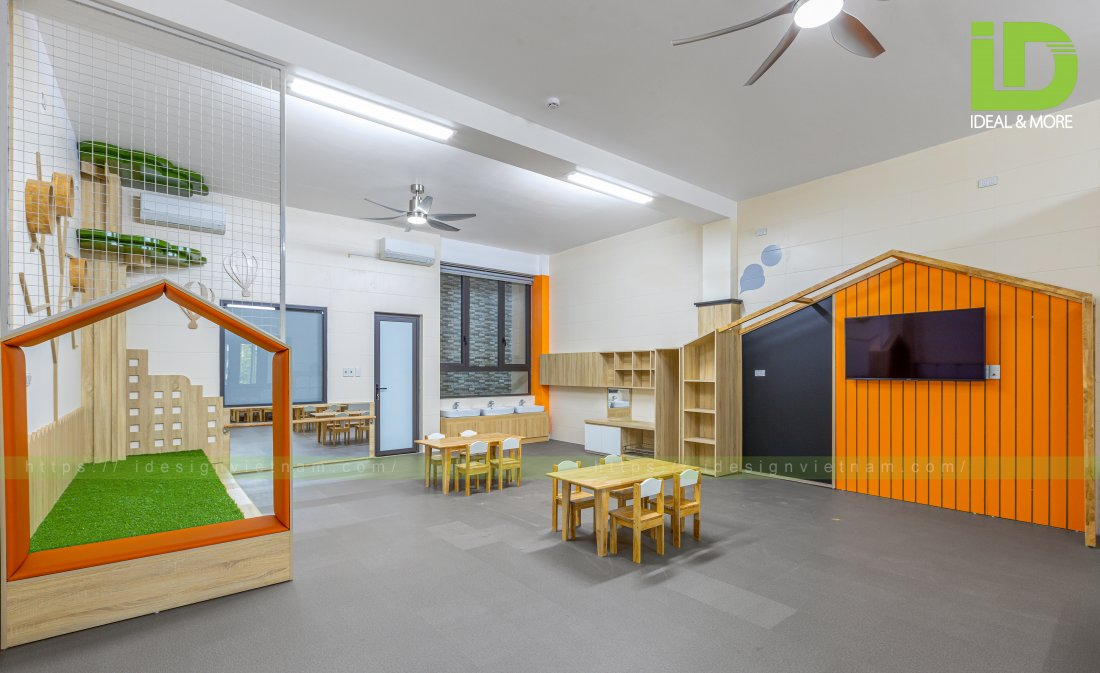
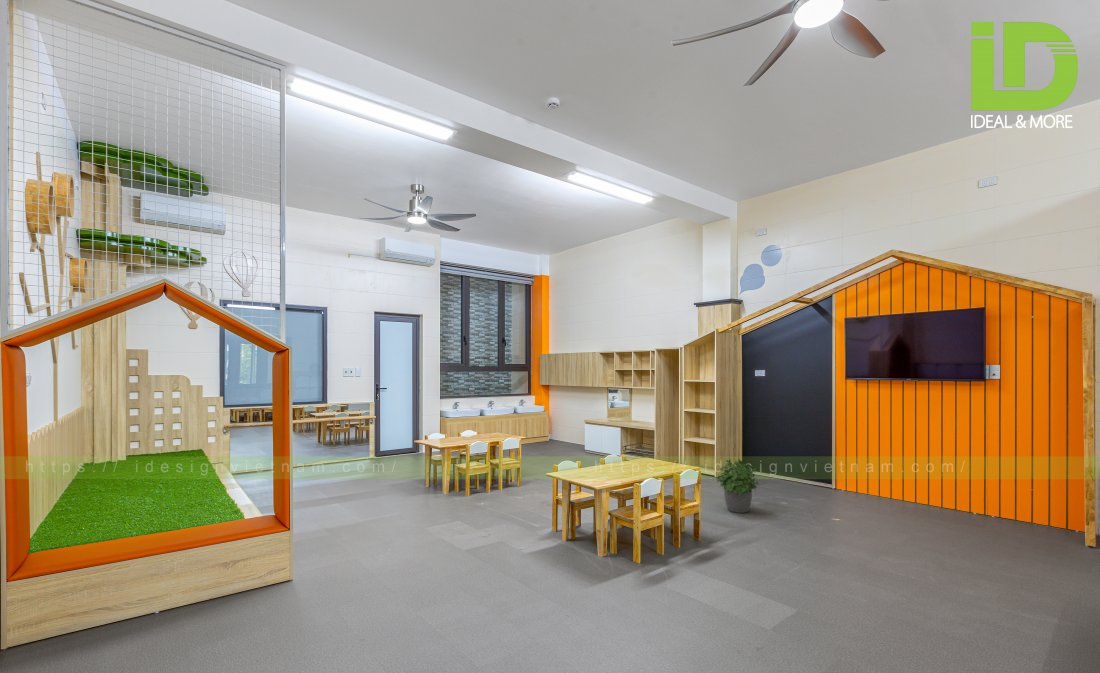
+ potted plant (737, 484)
